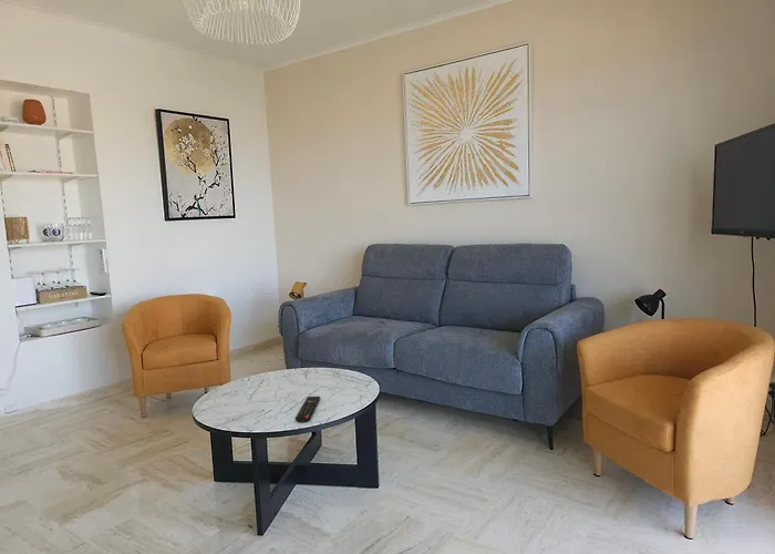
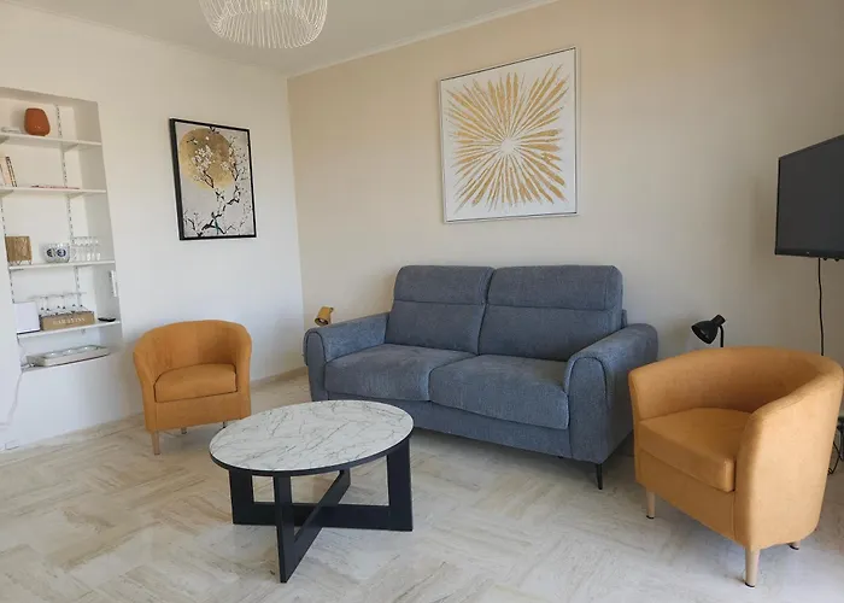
- remote control (308, 408)
